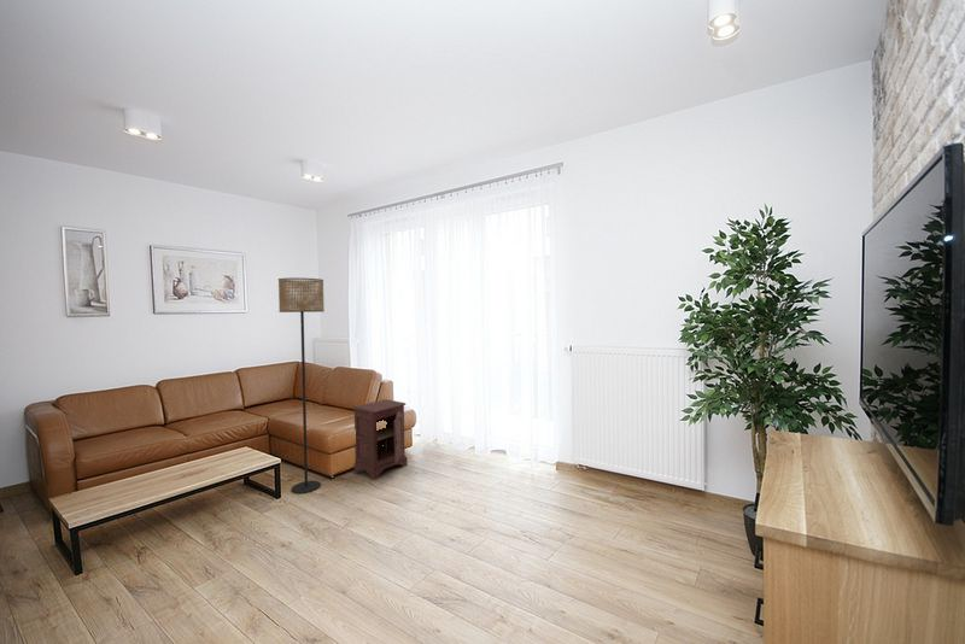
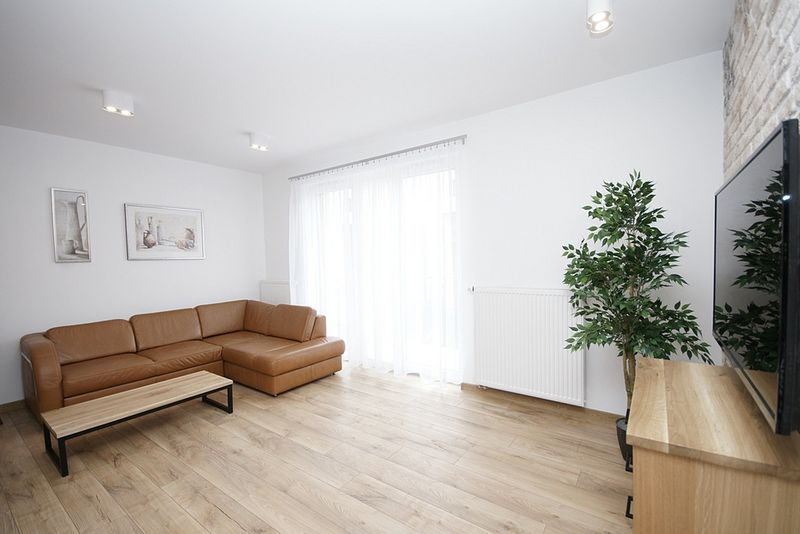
- floor lamp (303, 384)
- nightstand (386, 438)
